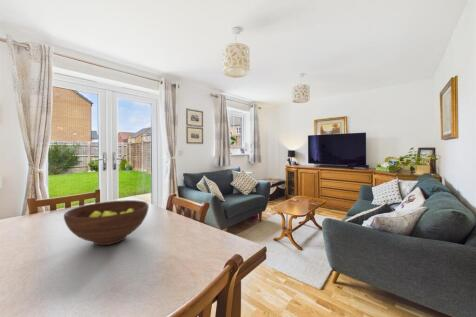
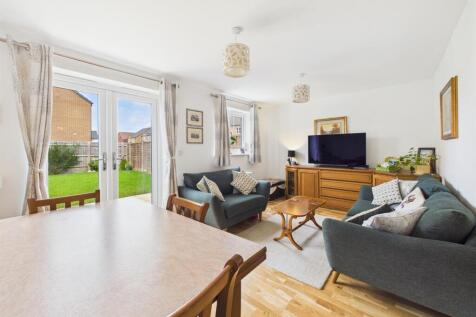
- fruit bowl (110, 224)
